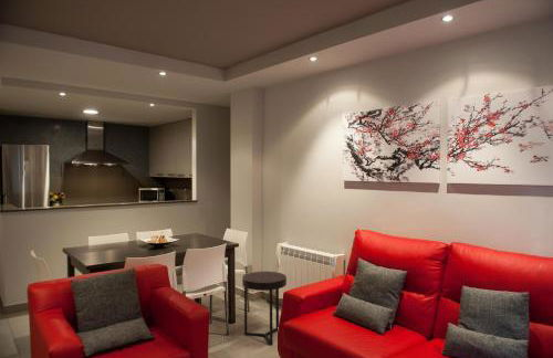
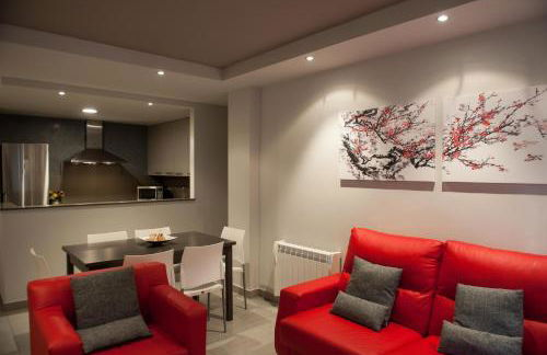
- side table (270, 306)
